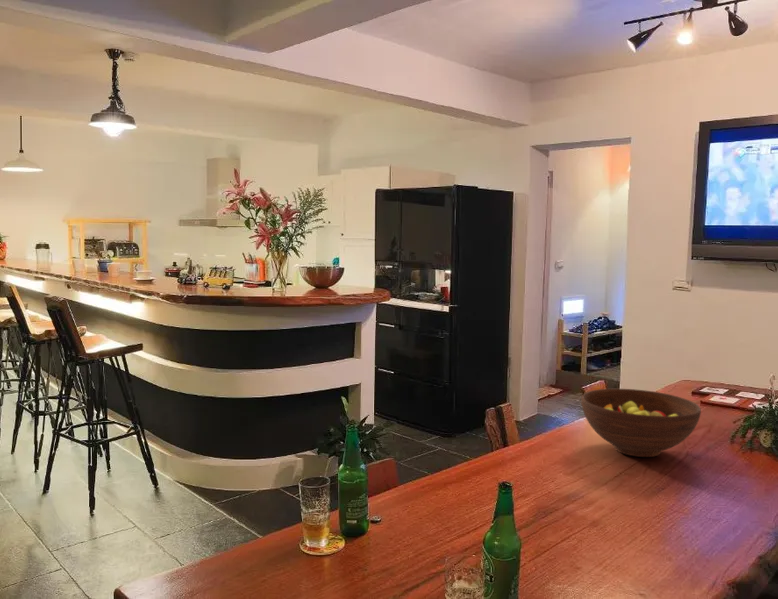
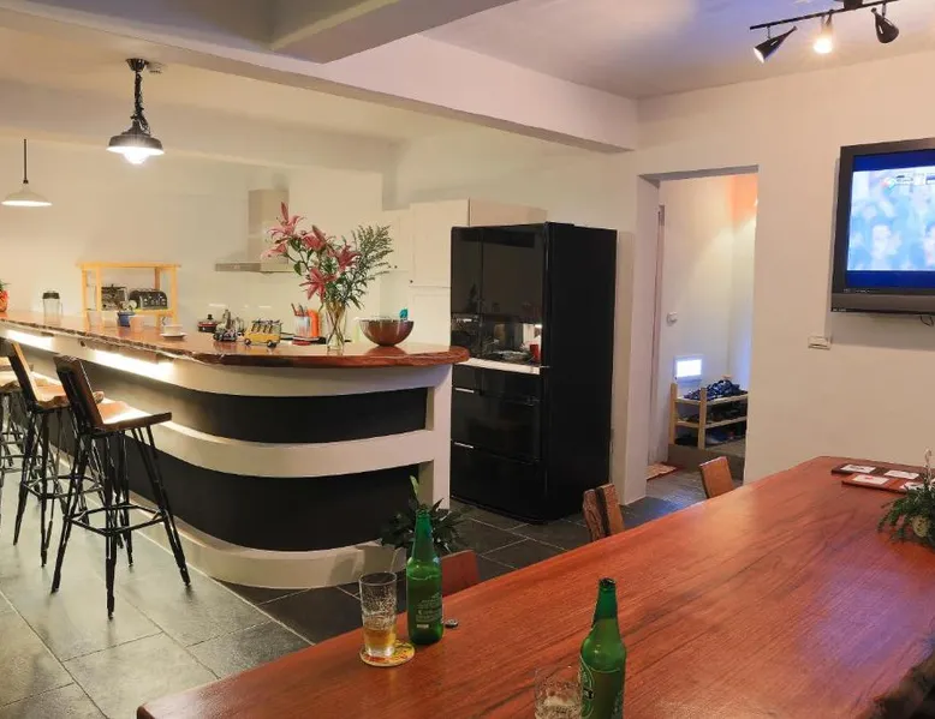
- fruit bowl (637, 426)
